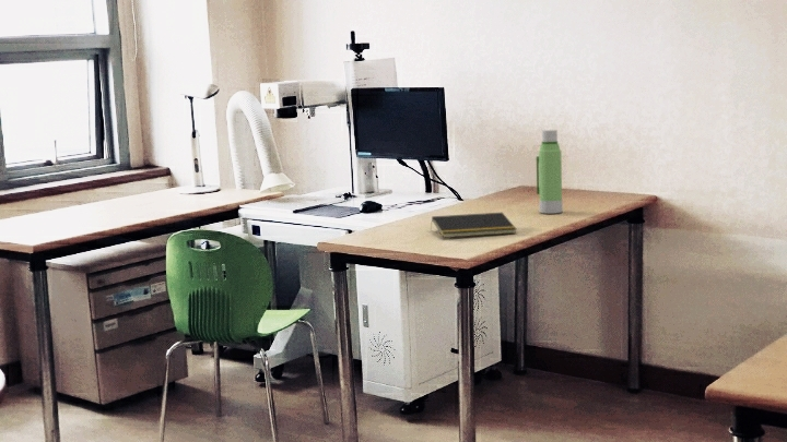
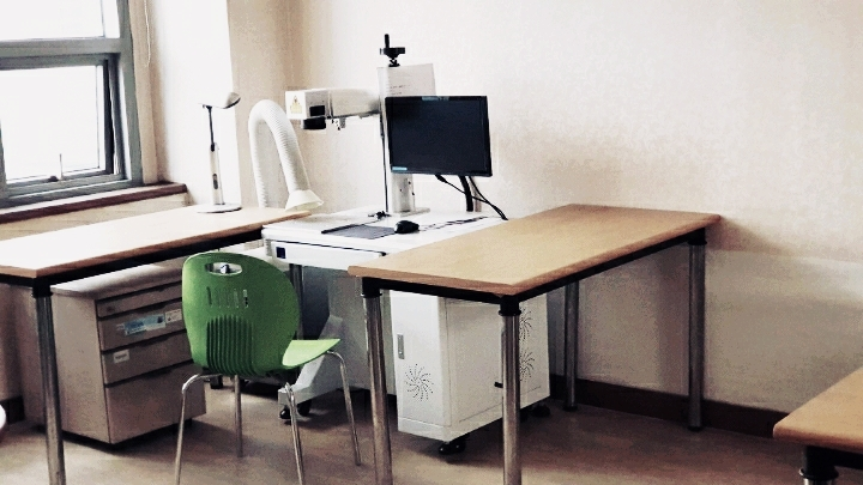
- notepad (473, 224)
- water bottle (549, 171)
